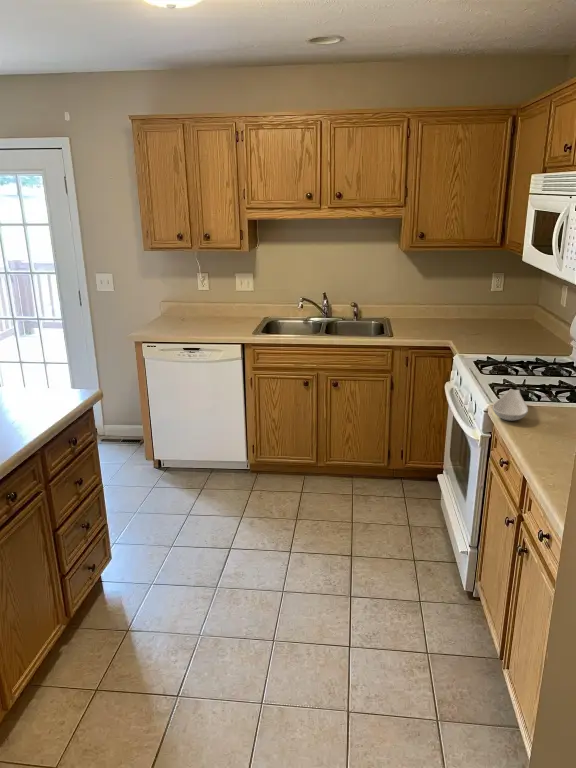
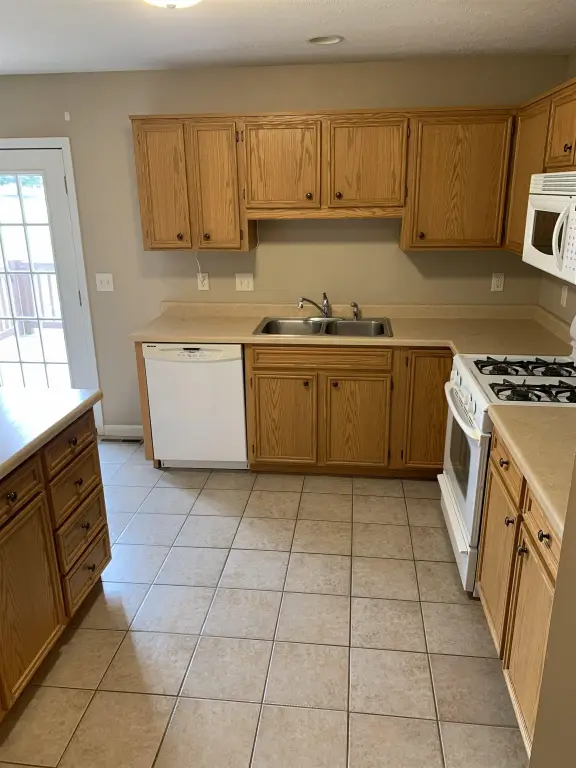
- spoon rest (511, 403)
